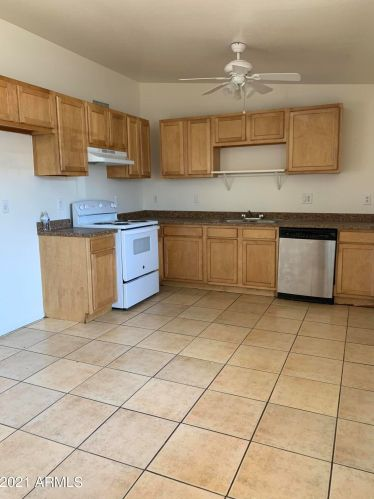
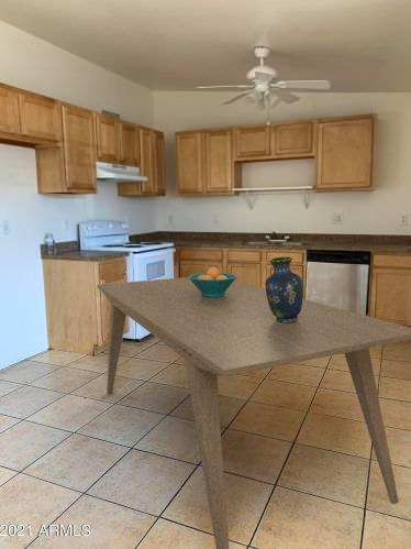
+ dining table (218, 370)
+ vase (284, 288)
+ fruit bowl (212, 281)
